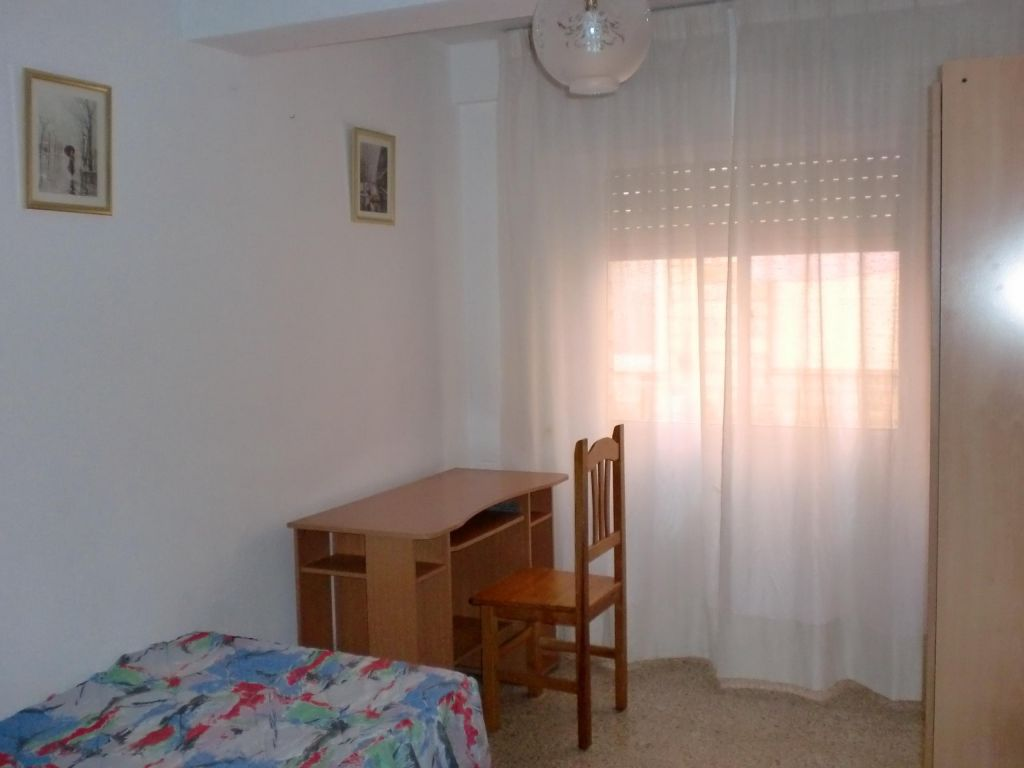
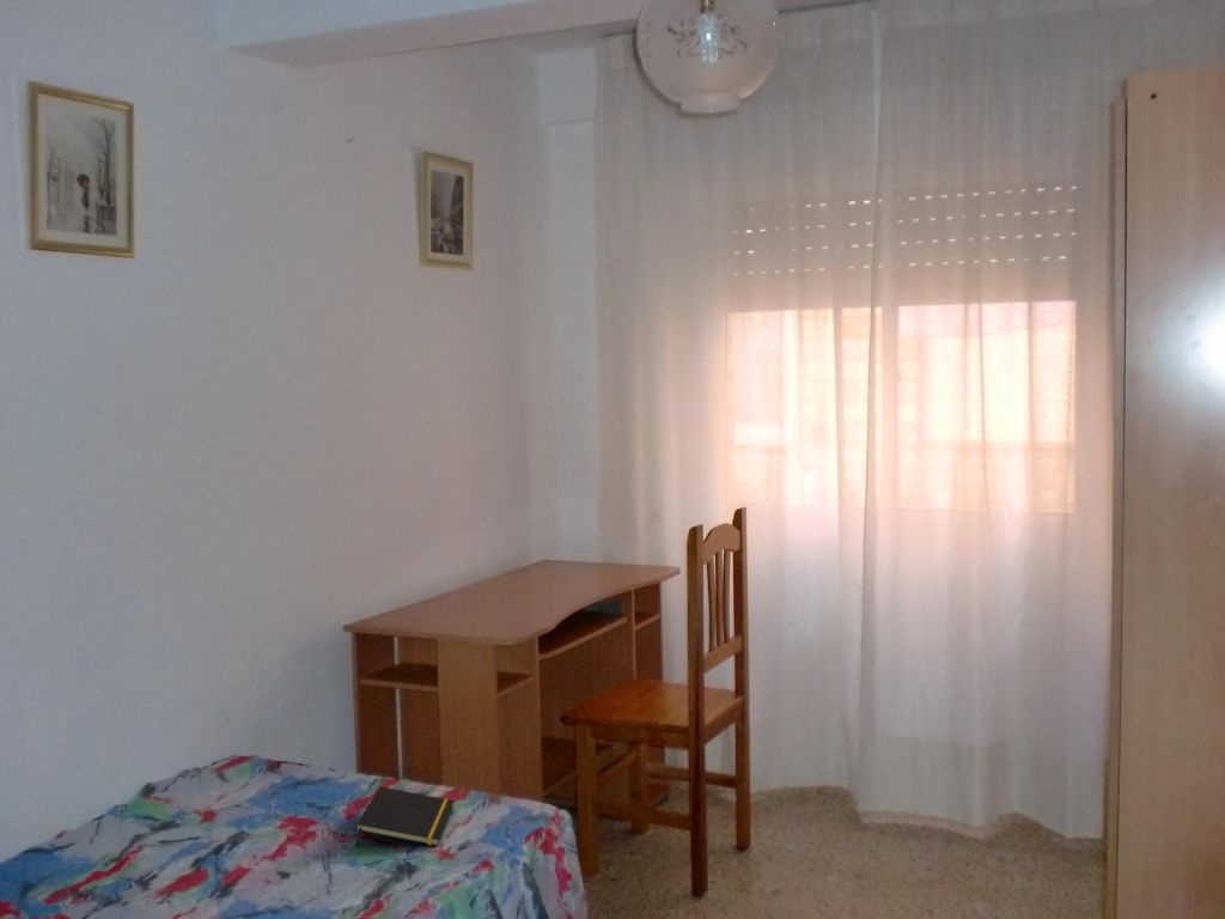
+ notepad (407, 815)
